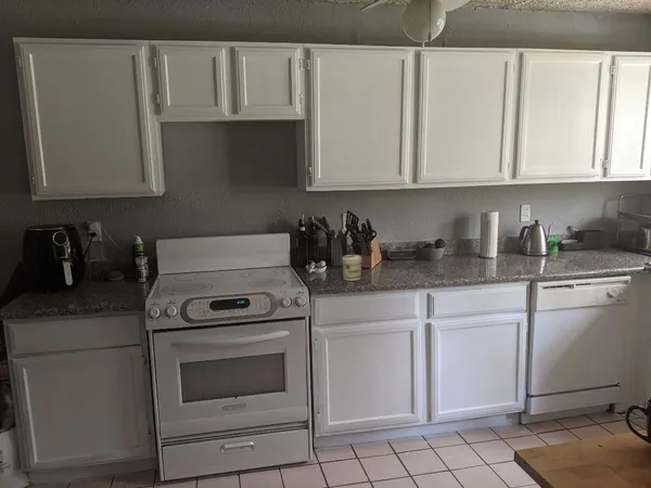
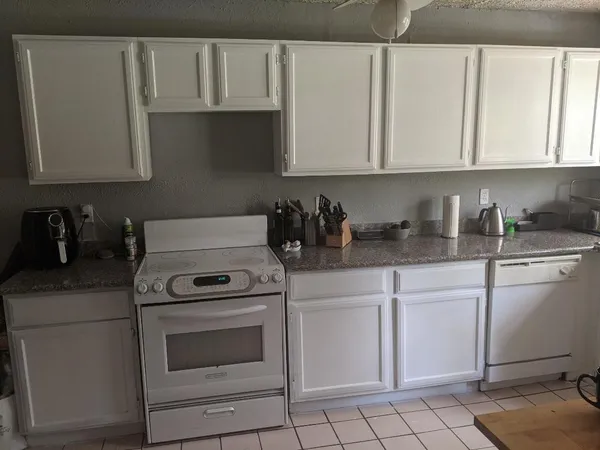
- jar (352, 267)
